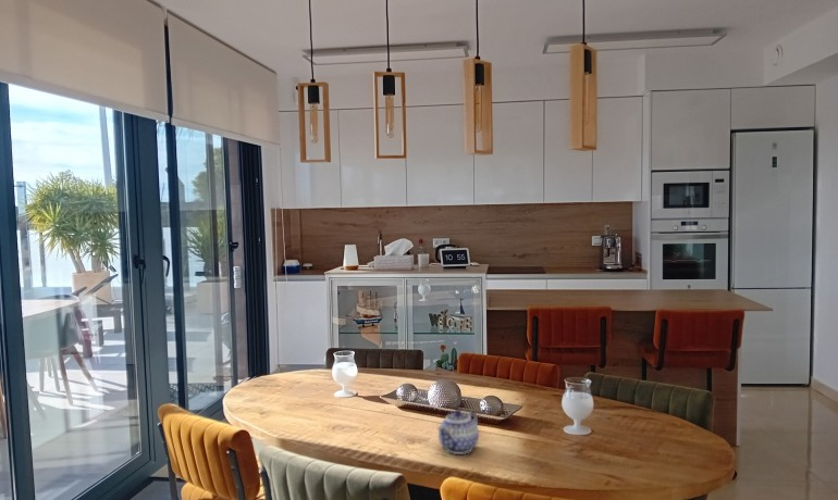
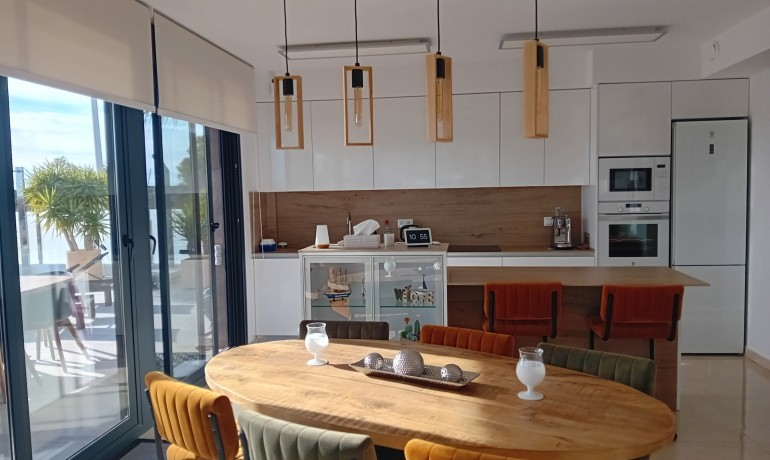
- teapot (458, 429)
